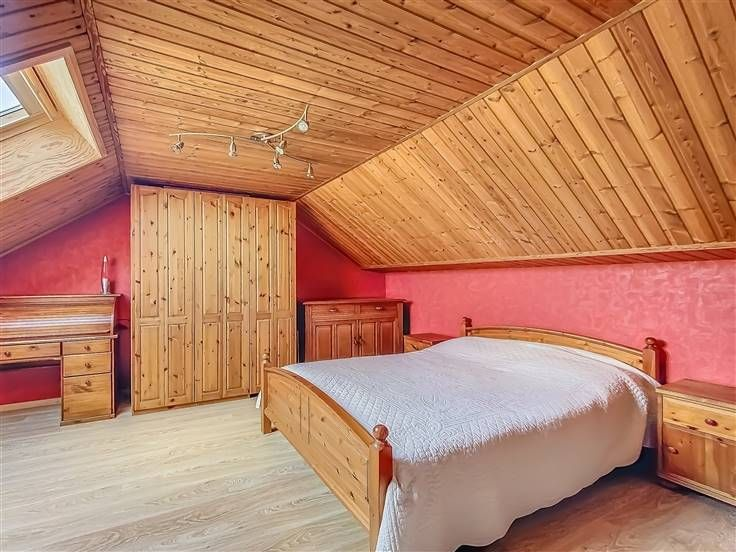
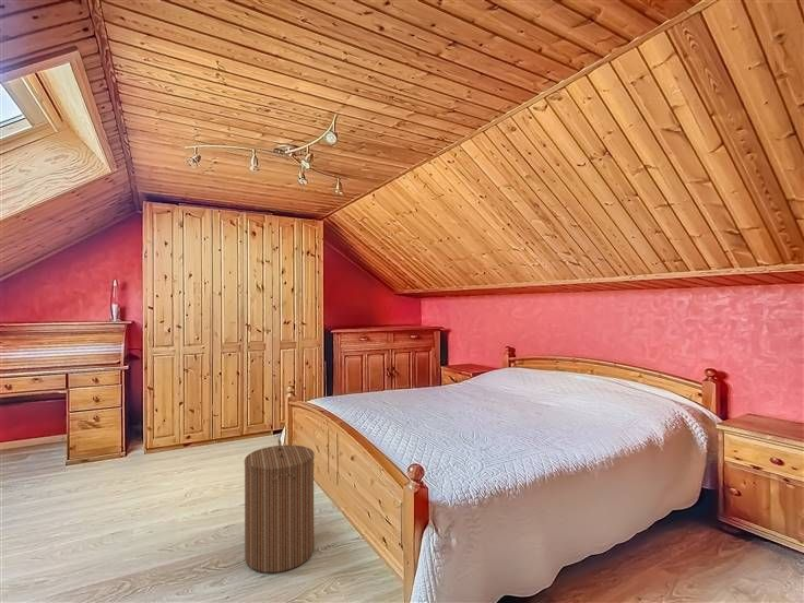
+ laundry hamper (280, 496)
